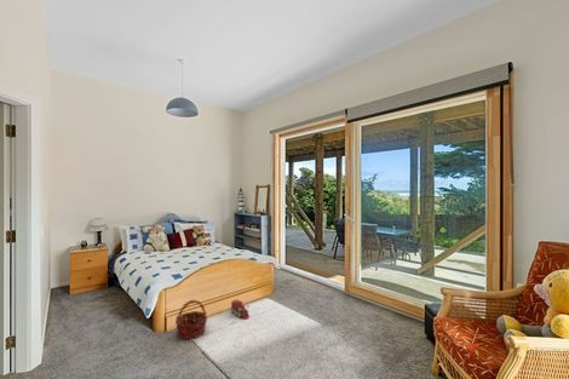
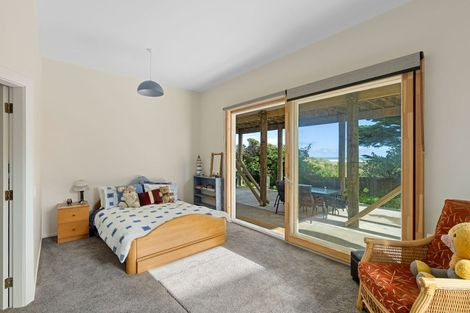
- basket (191, 316)
- toy train (240, 308)
